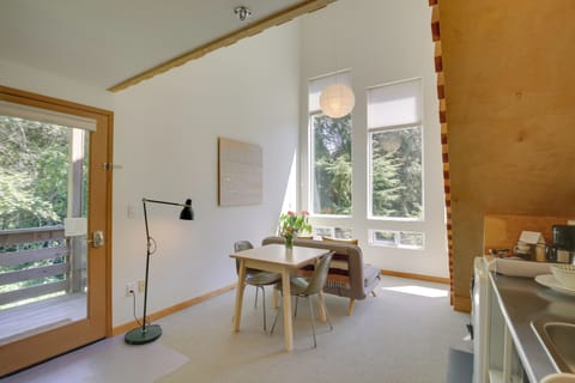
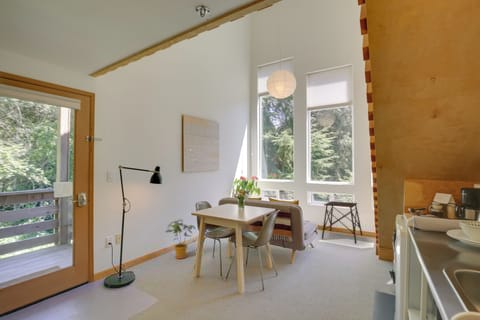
+ side table (340, 219)
+ house plant (177, 237)
